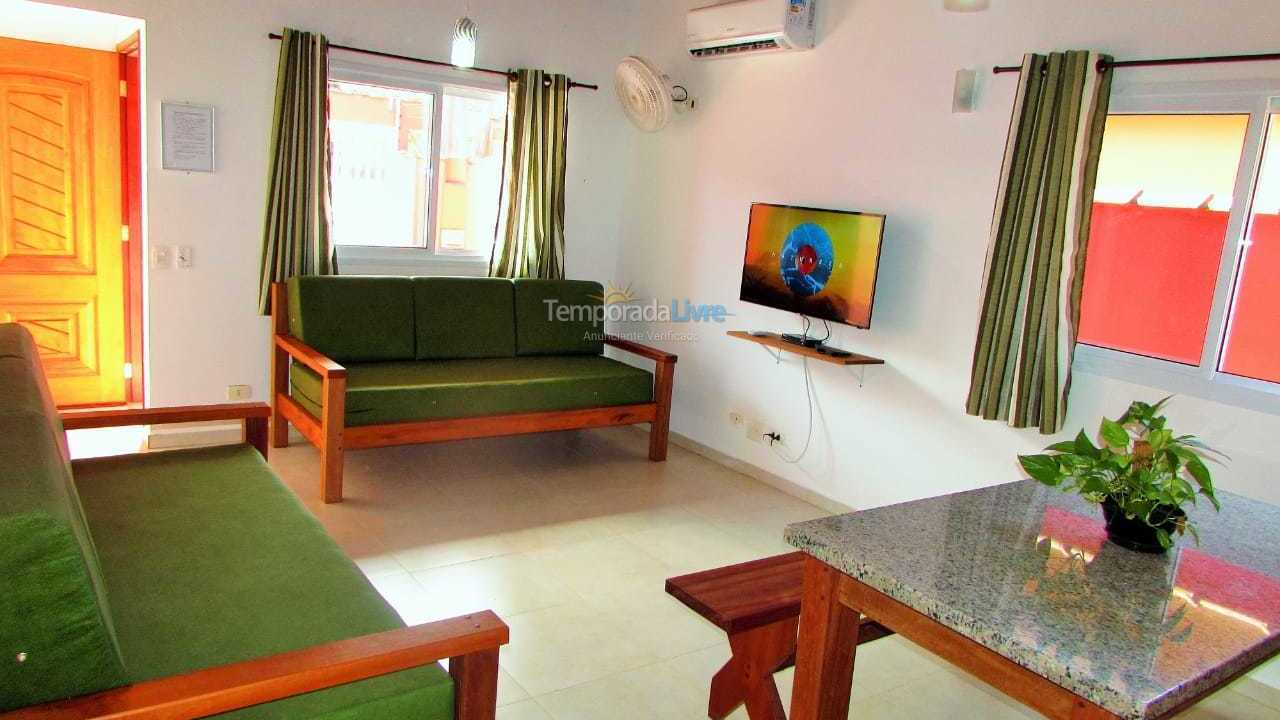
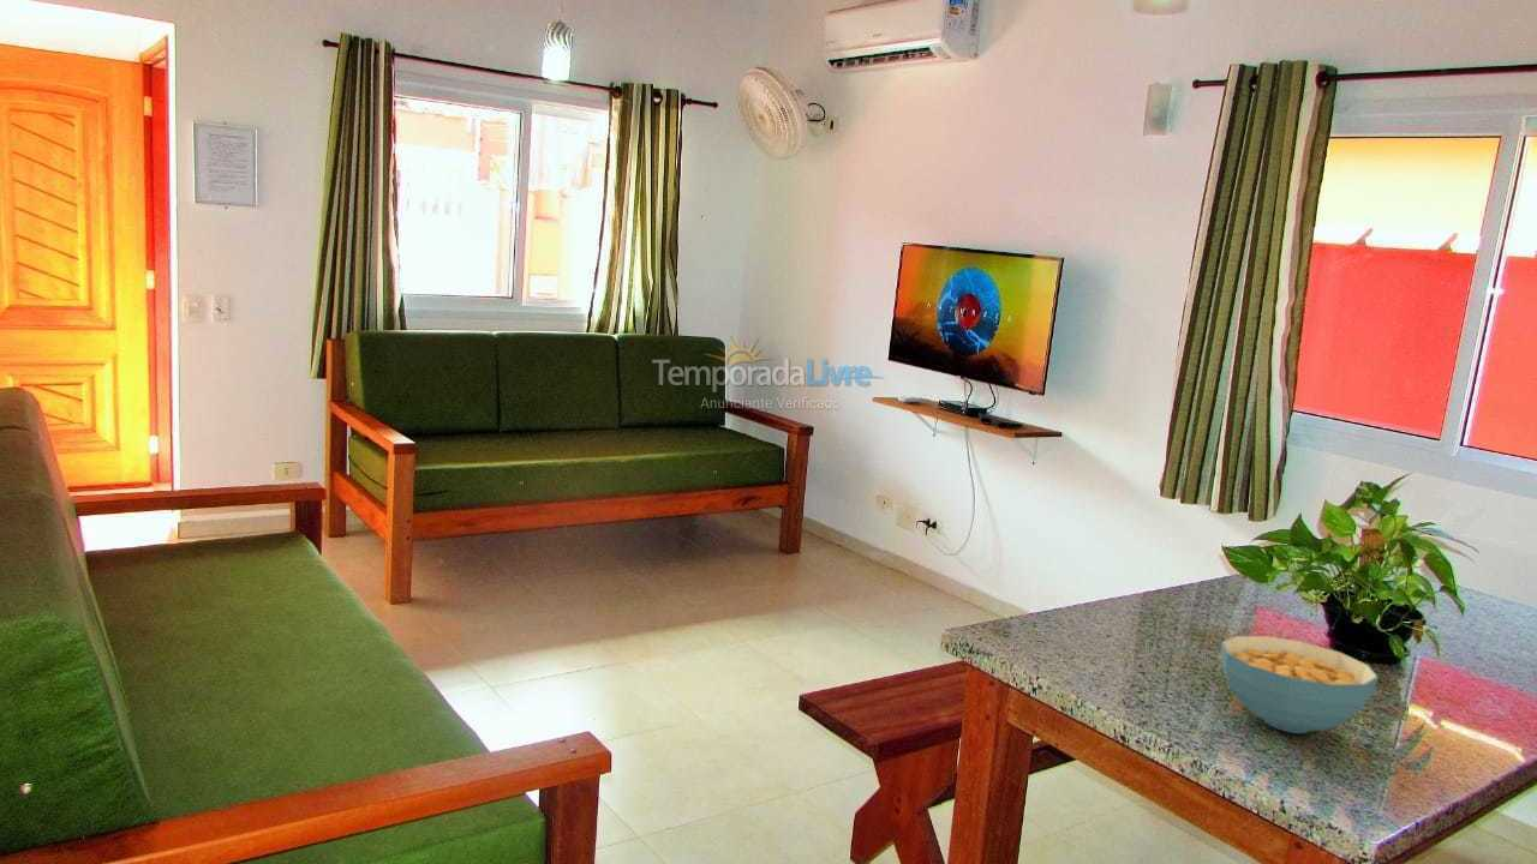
+ cereal bowl (1292, 691)
